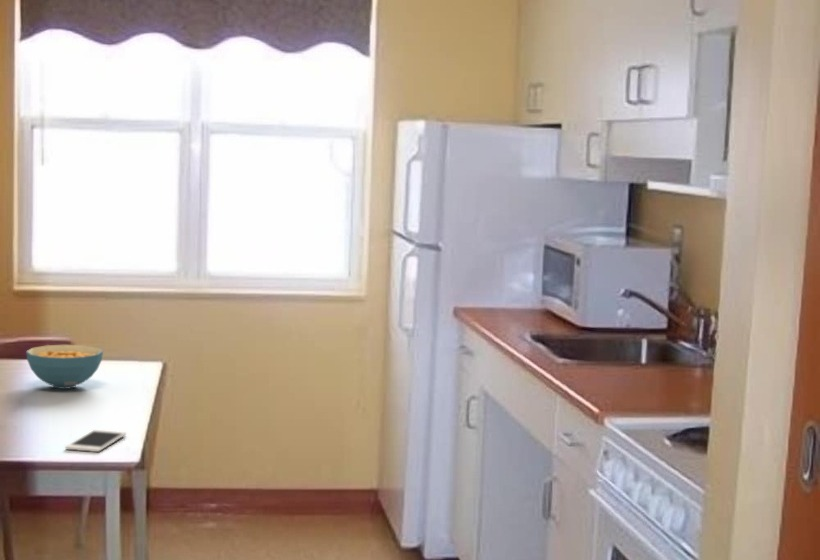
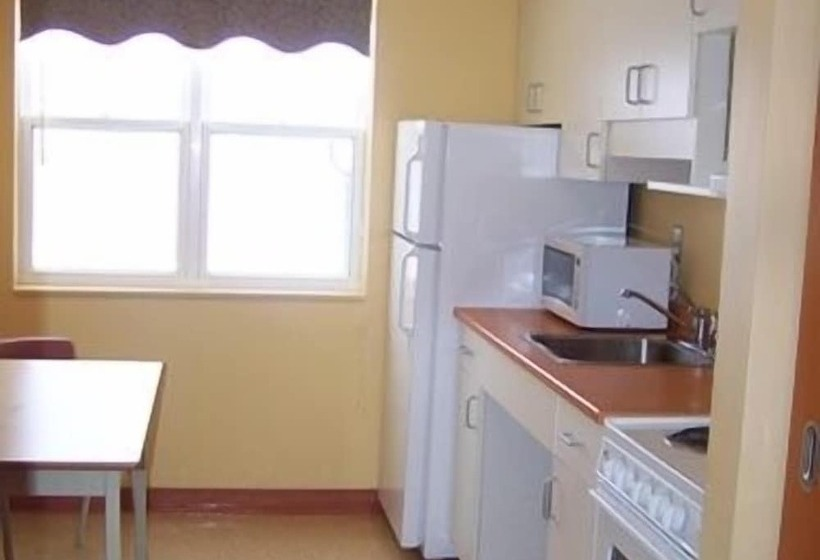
- cell phone (96, 440)
- cereal bowl (64, 368)
